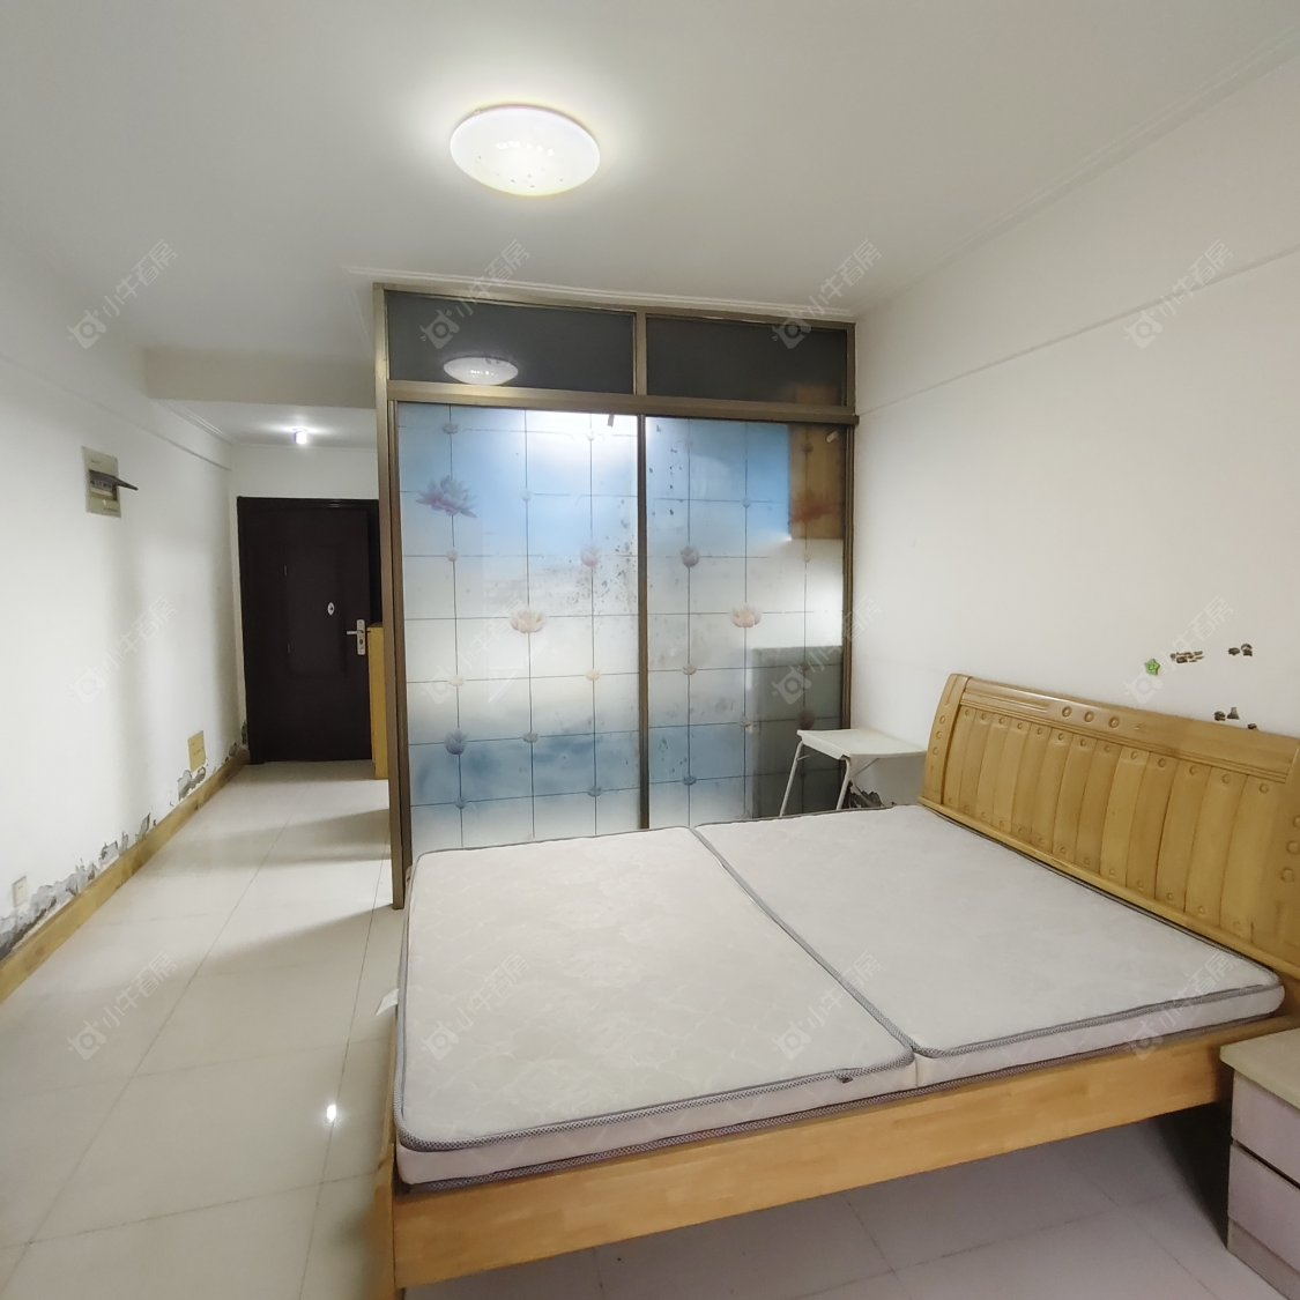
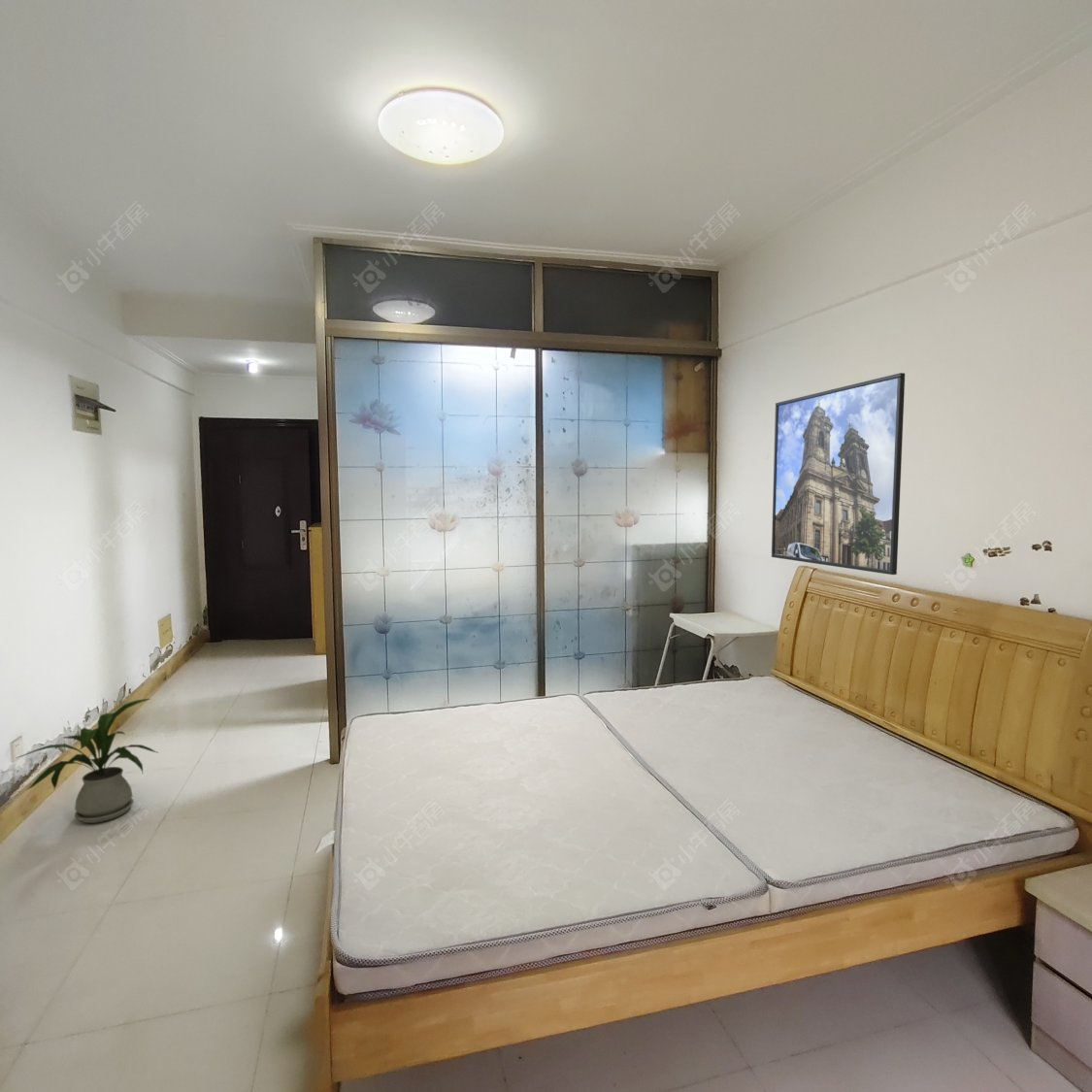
+ house plant (90, 760)
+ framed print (828, 478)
